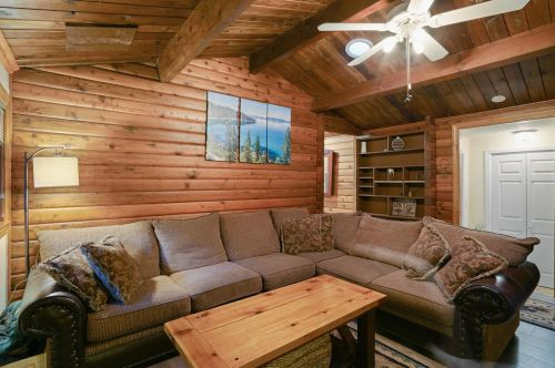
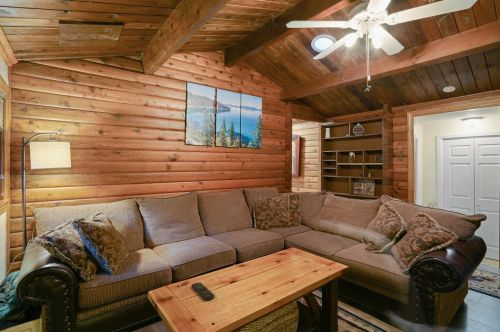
+ remote control (202, 290)
